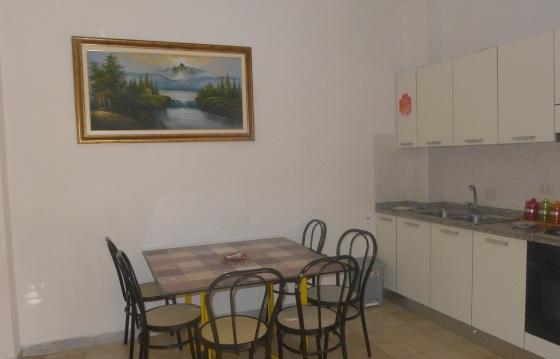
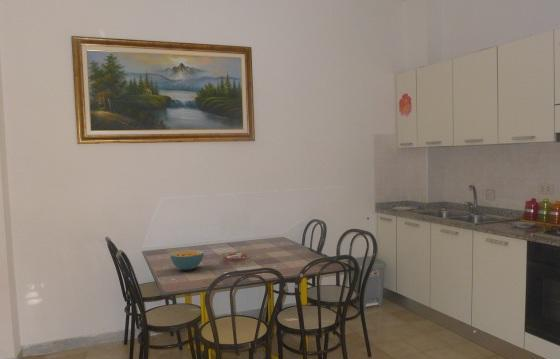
+ cereal bowl (187, 261)
